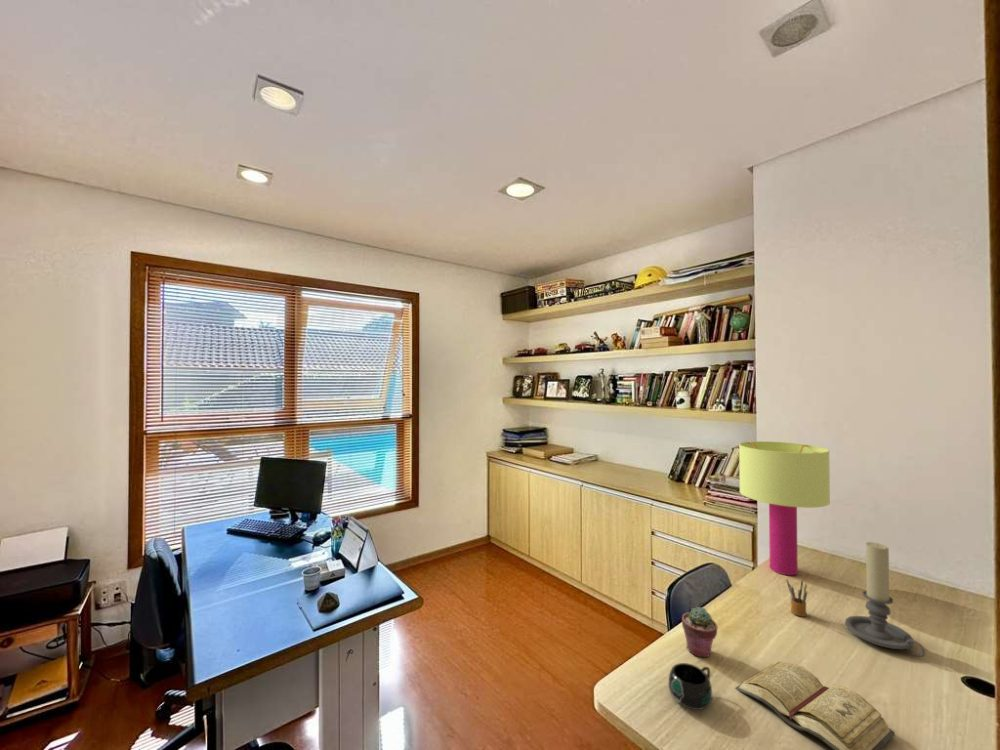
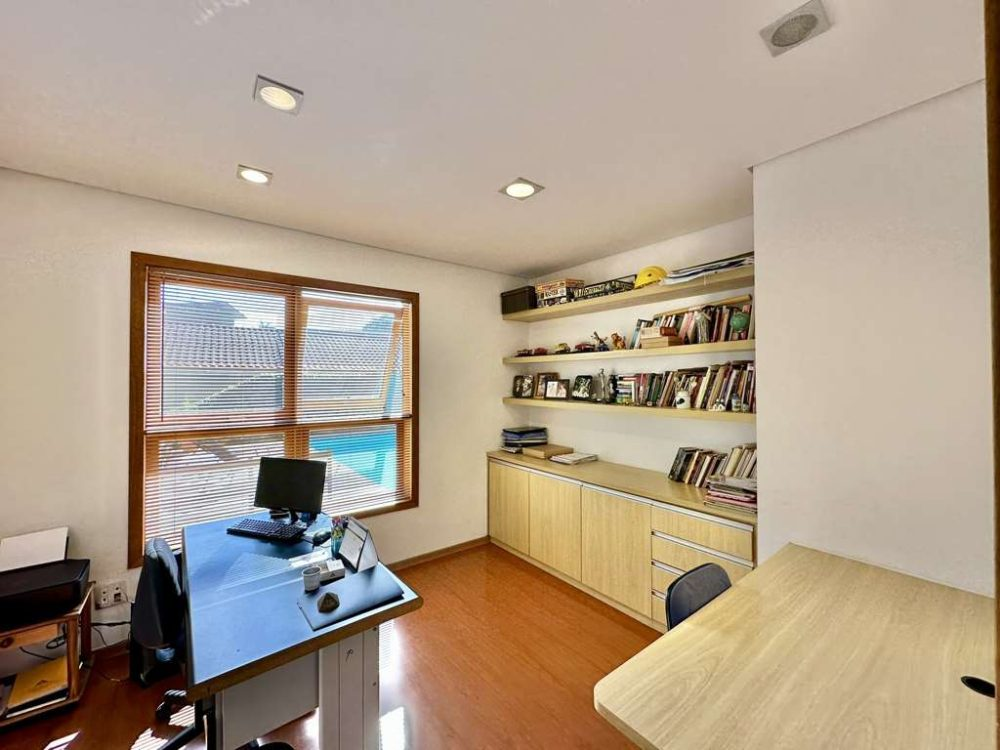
- diary (809, 699)
- pencil box (798, 597)
- candle holder (883, 593)
- mug (693, 684)
- table lamp (782, 508)
- potted succulent (699, 629)
